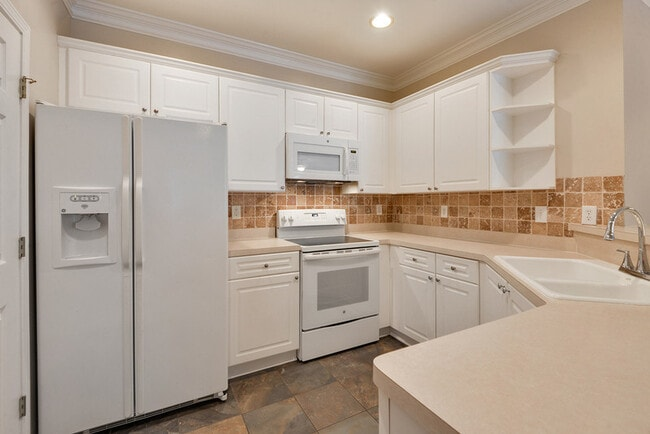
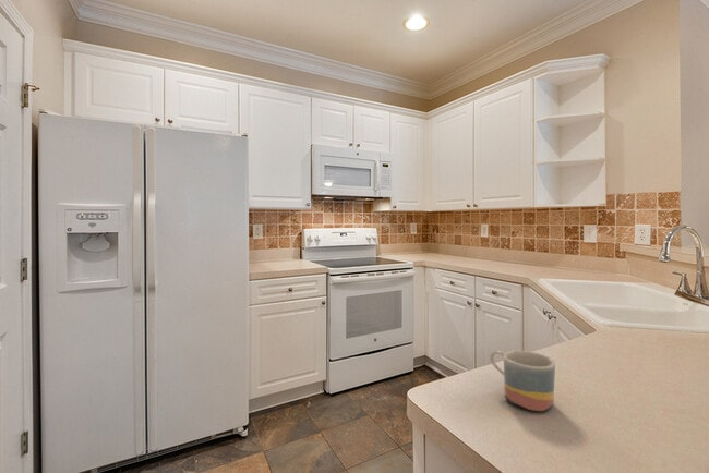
+ mug (519, 376)
